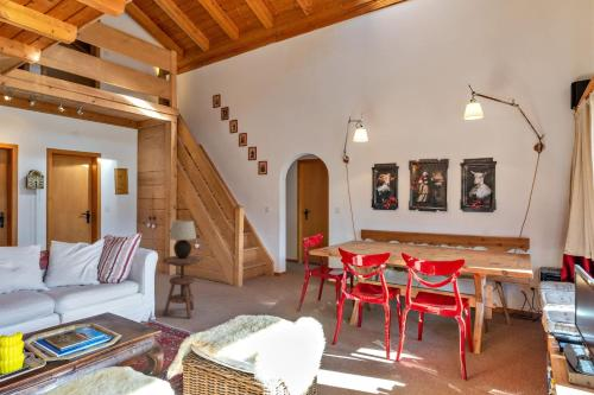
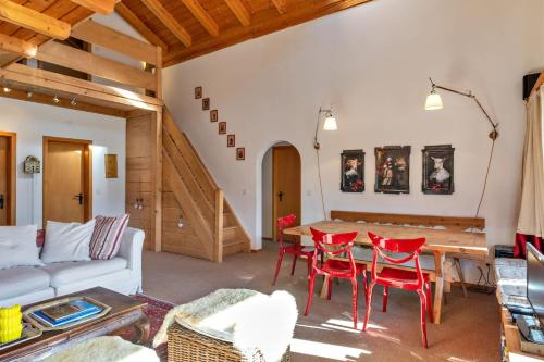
- side table (182, 285)
- table lamp (182, 238)
